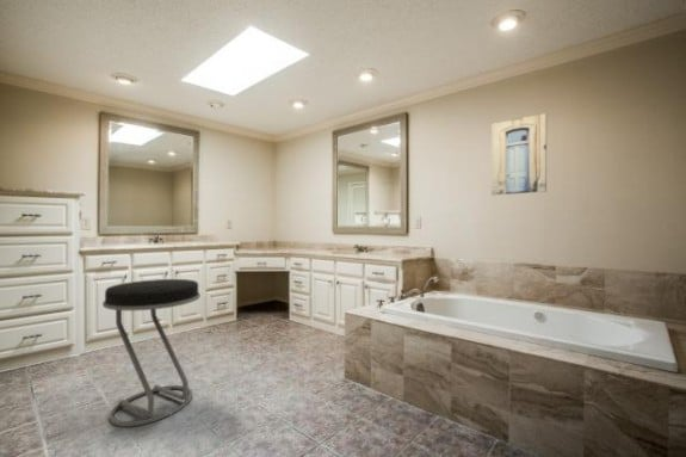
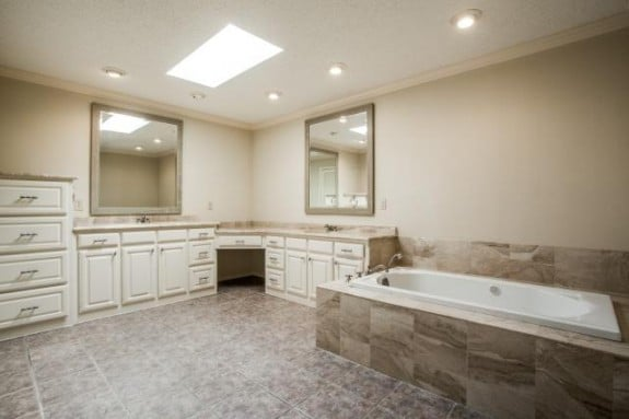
- stool (162, 340)
- wall art (518, 156)
